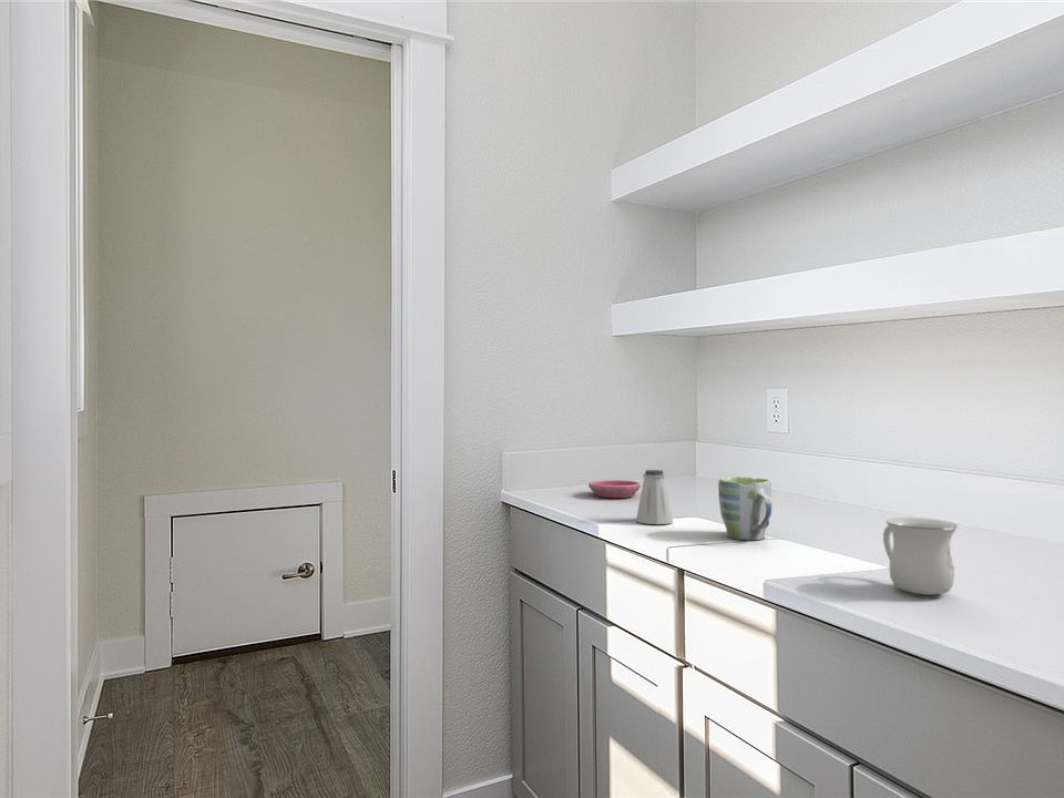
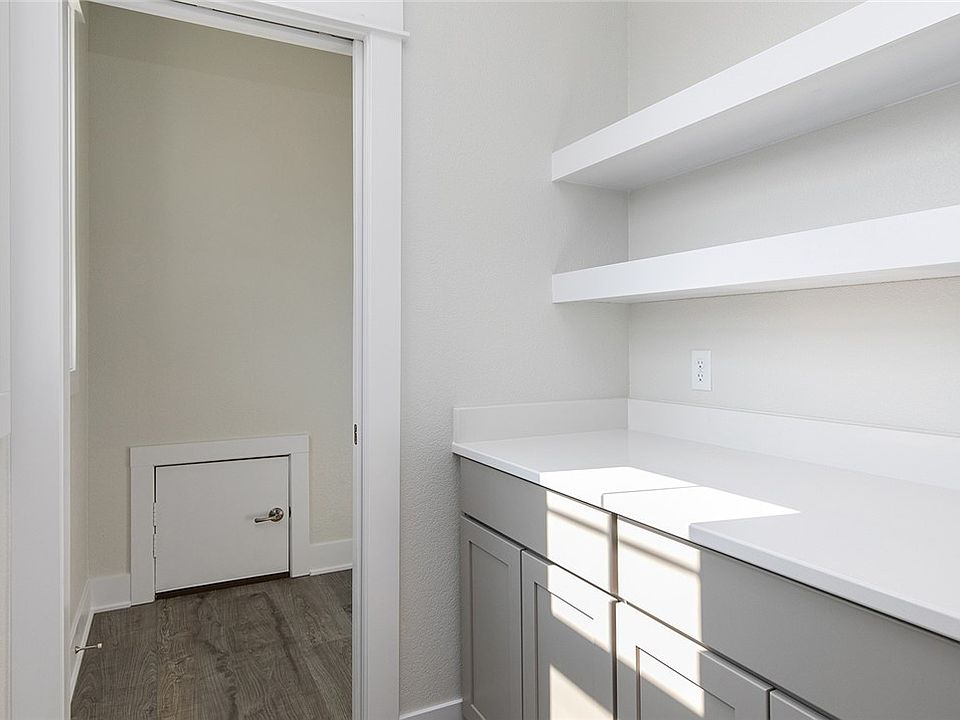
- mug (912, 553)
- mug (749, 509)
- saucer (614, 489)
- saltshaker (654, 495)
